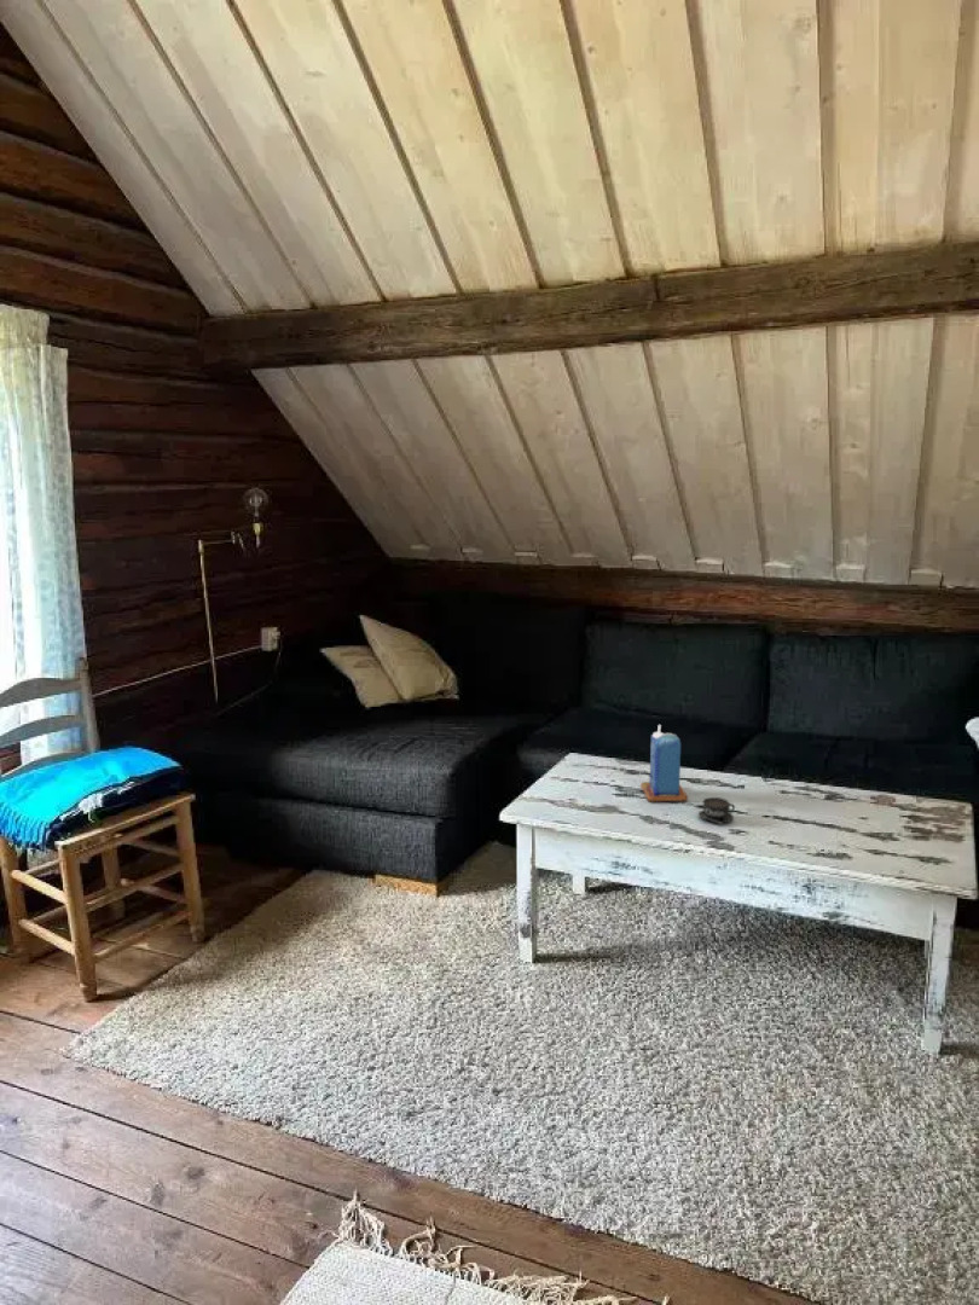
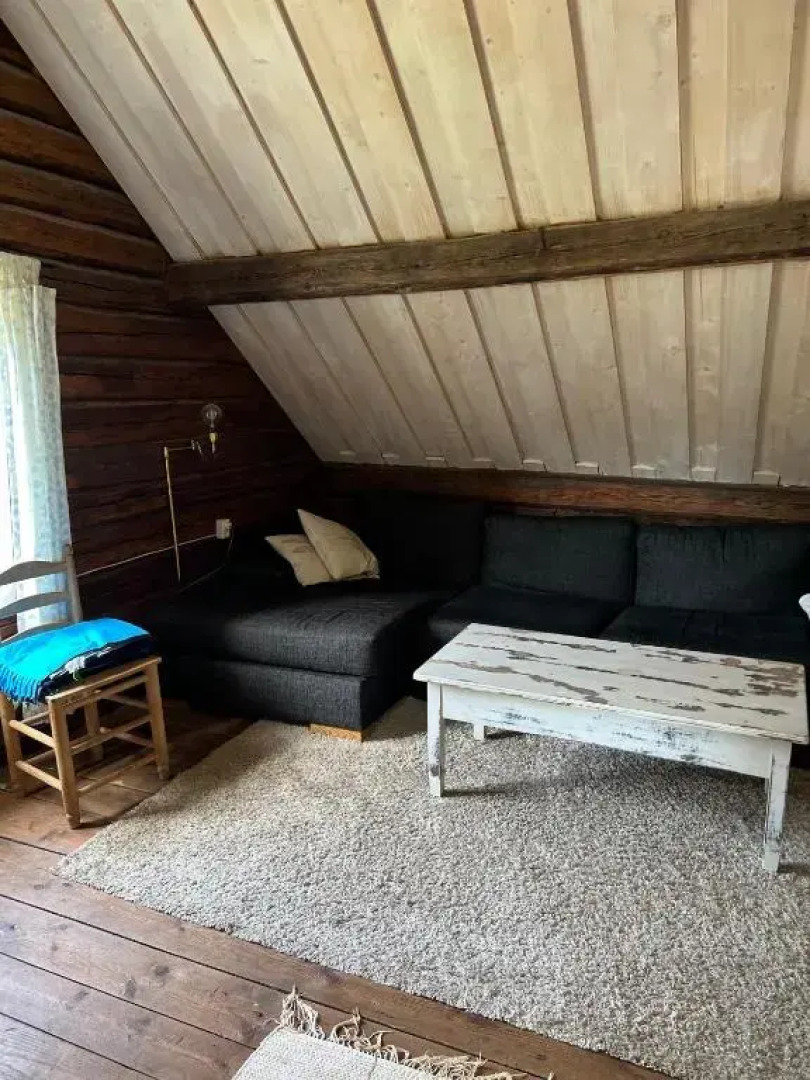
- candle (664, 761)
- teacup (716, 811)
